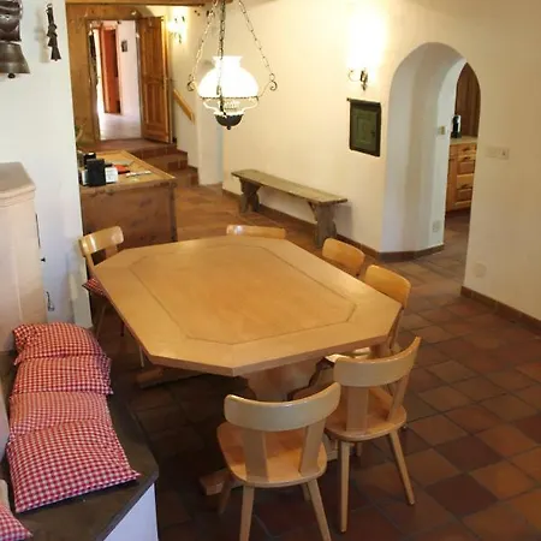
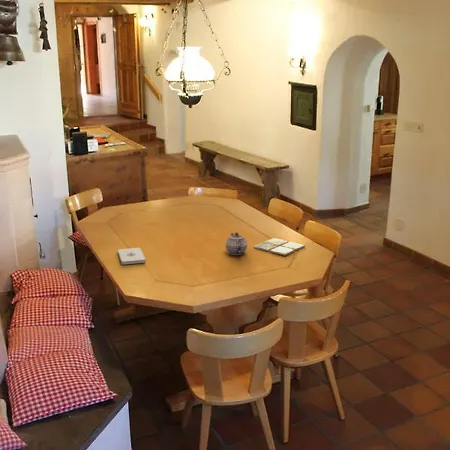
+ drink coaster (279, 246)
+ teapot (236, 242)
+ notepad (131, 255)
